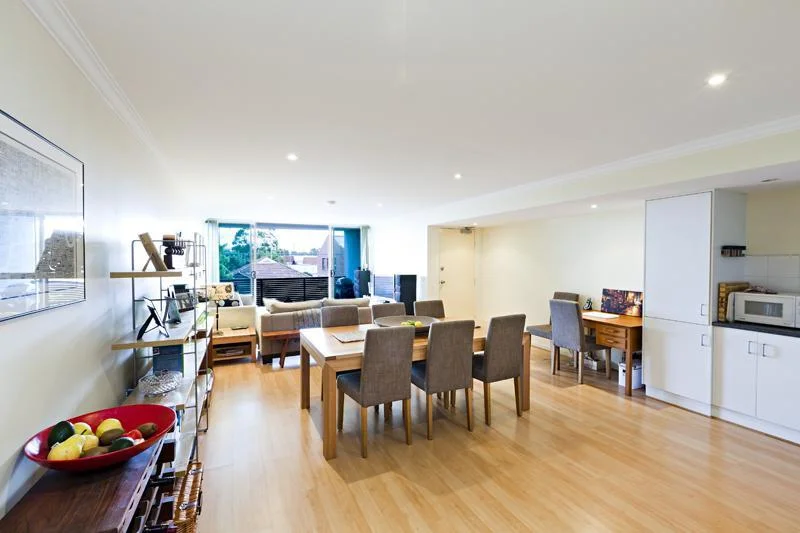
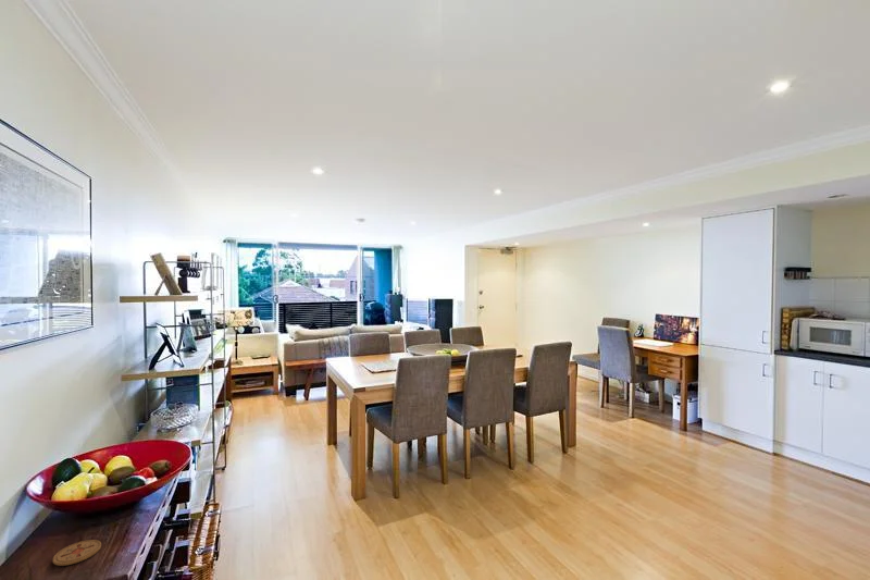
+ coaster (77, 552)
